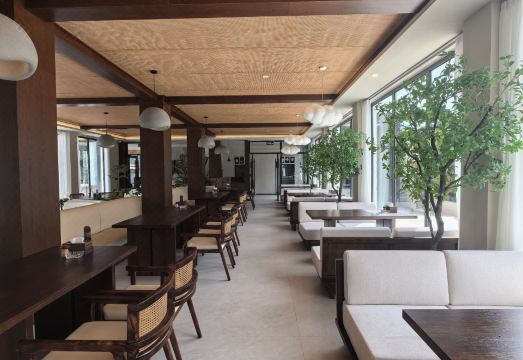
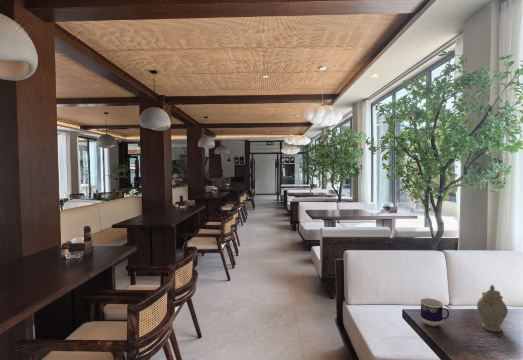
+ chinaware (491, 306)
+ cup (434, 313)
